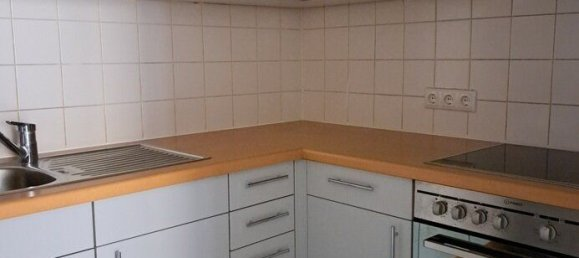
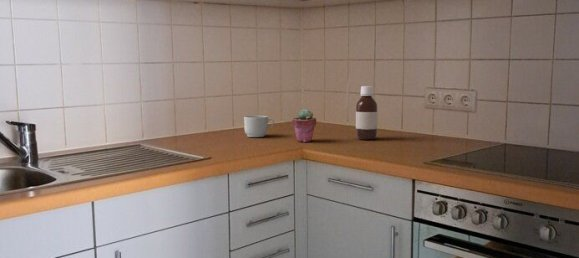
+ potted succulent (304, 124)
+ mug (259, 126)
+ bottle (366, 112)
